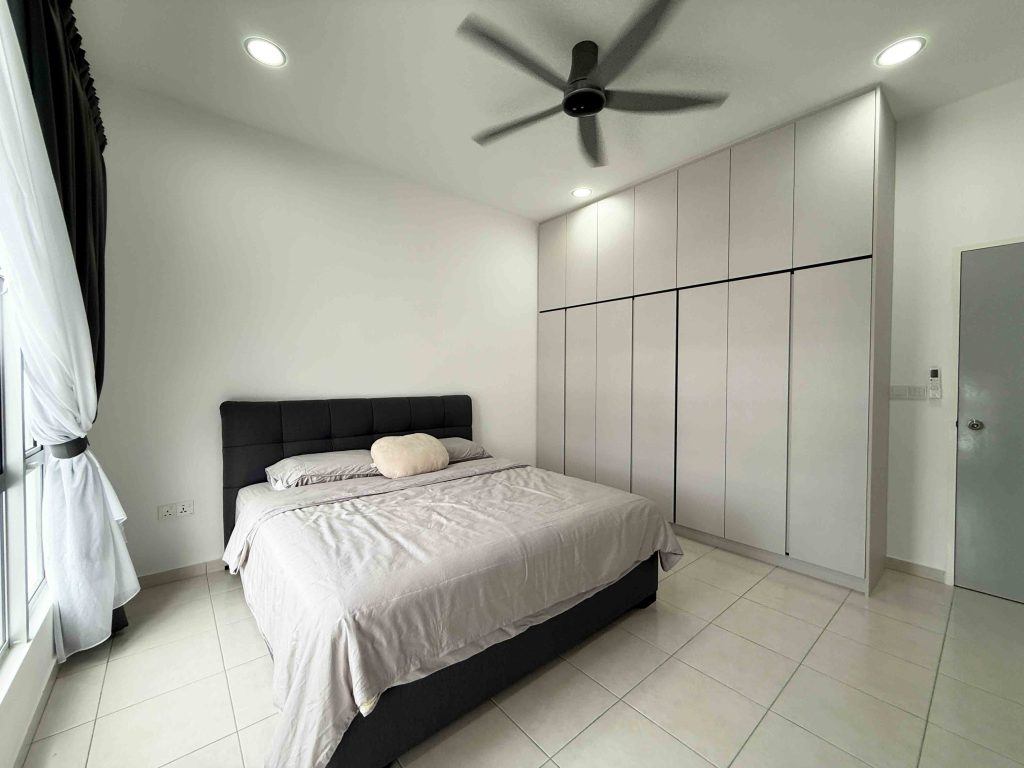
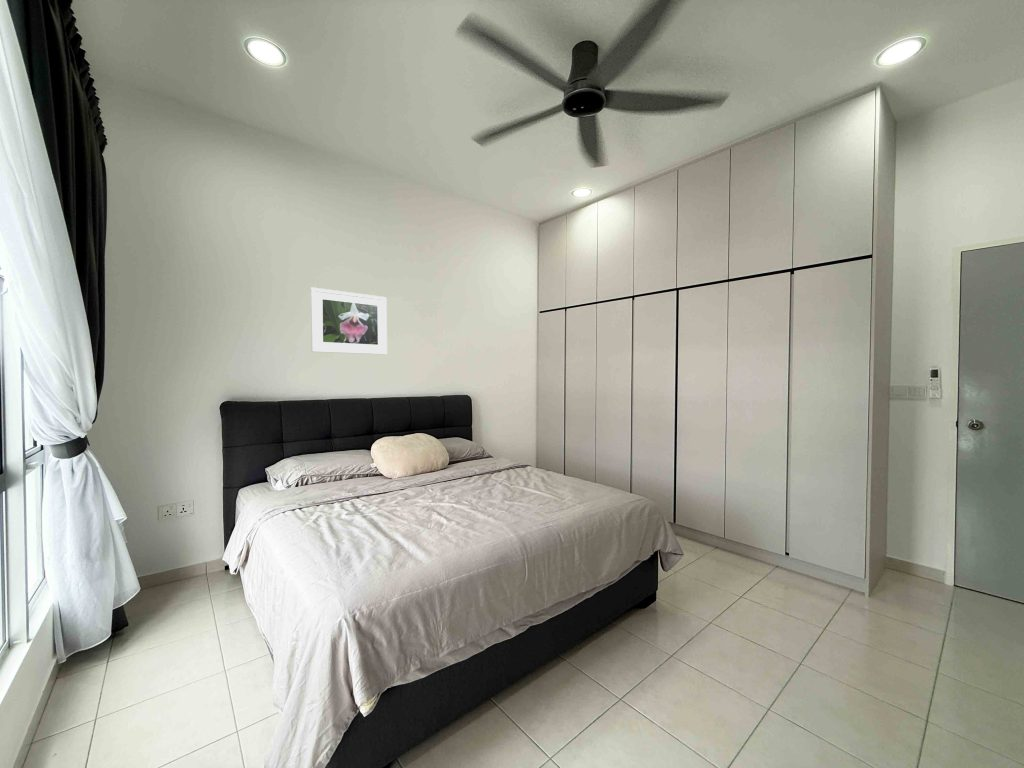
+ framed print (351, 323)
